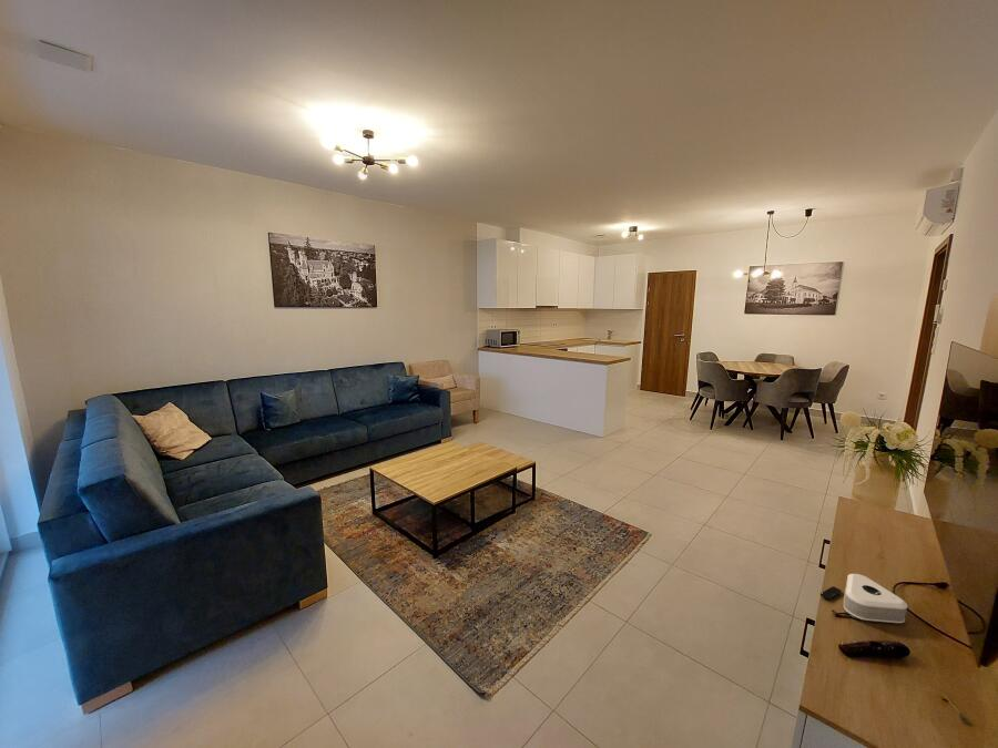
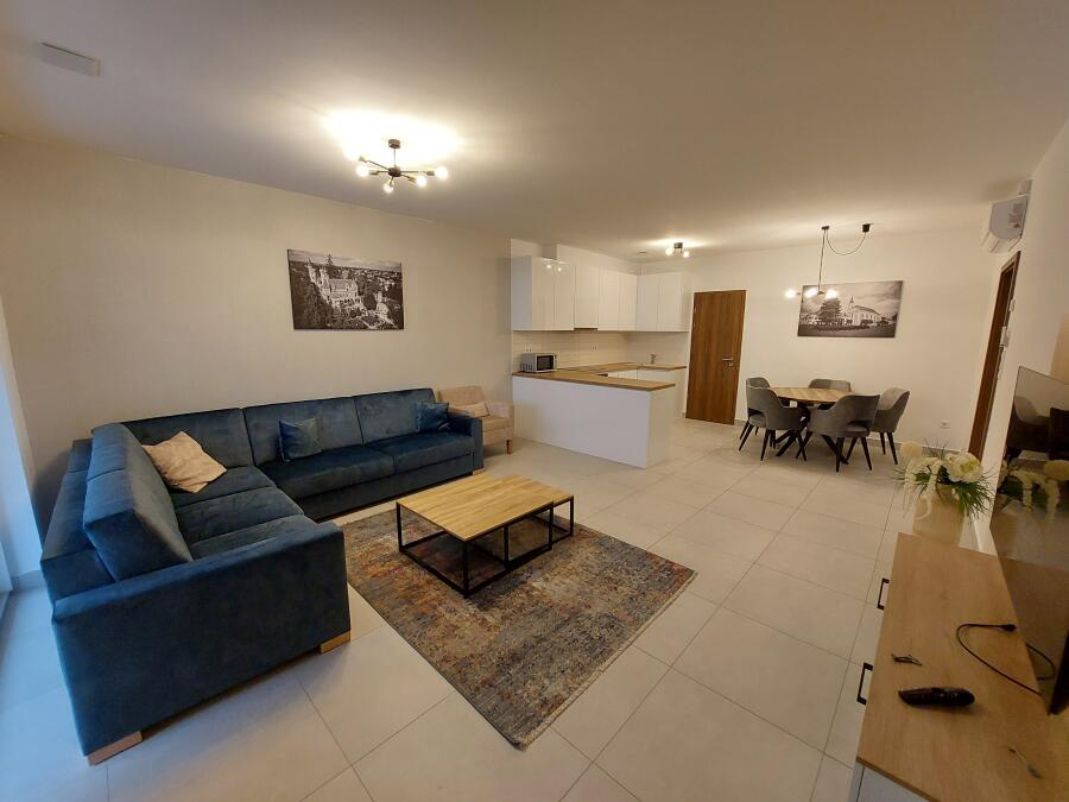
- speaker (862, 596)
